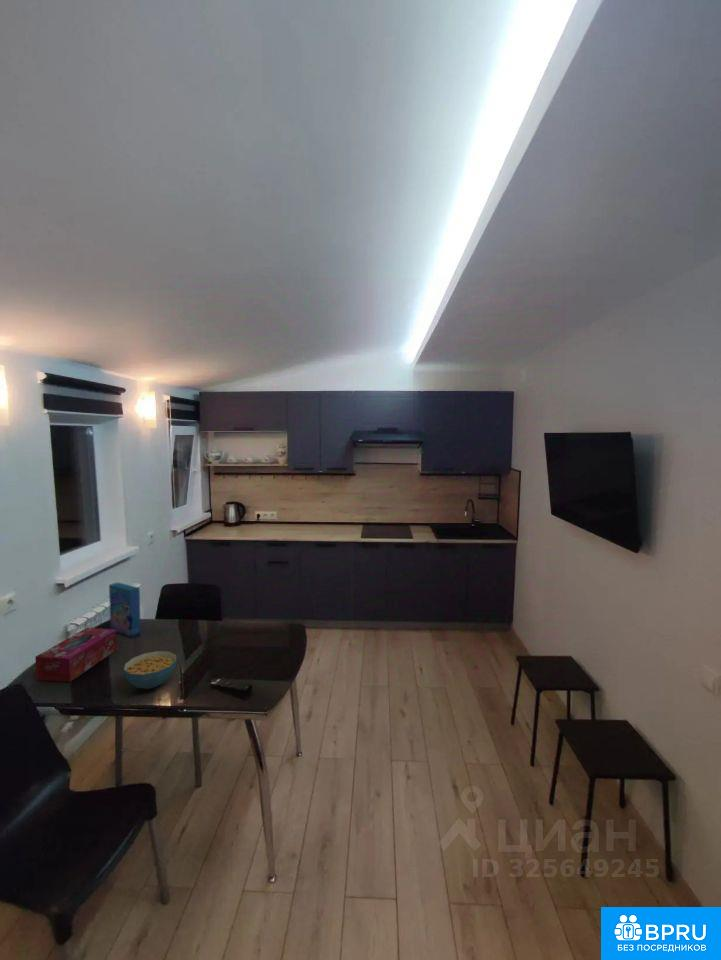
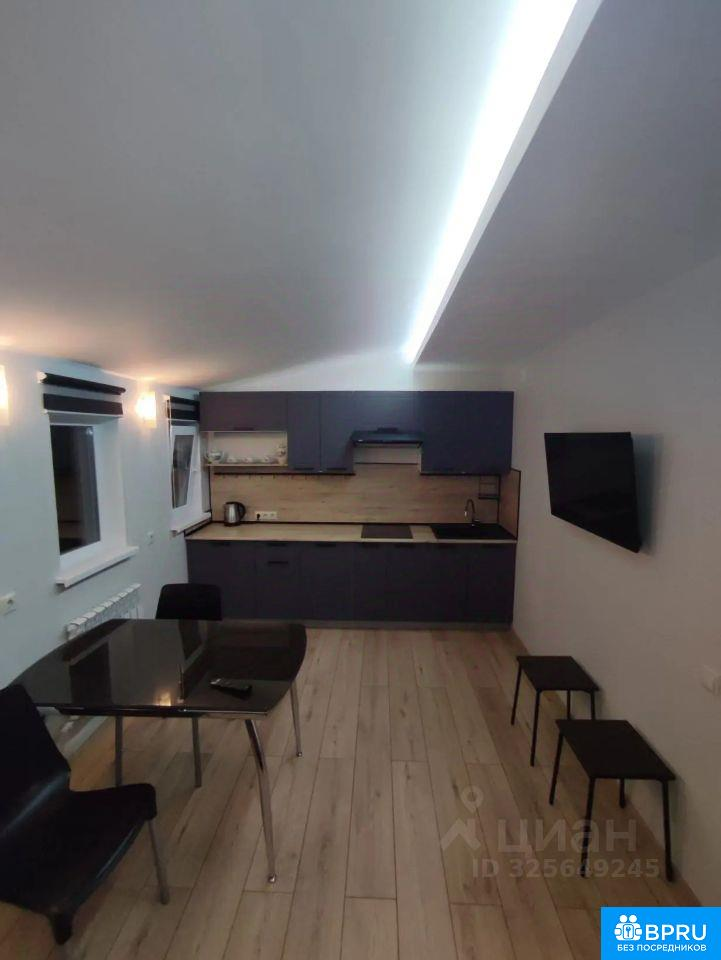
- cereal bowl (151, 673)
- cereal box (124, 609)
- tissue box (79, 652)
